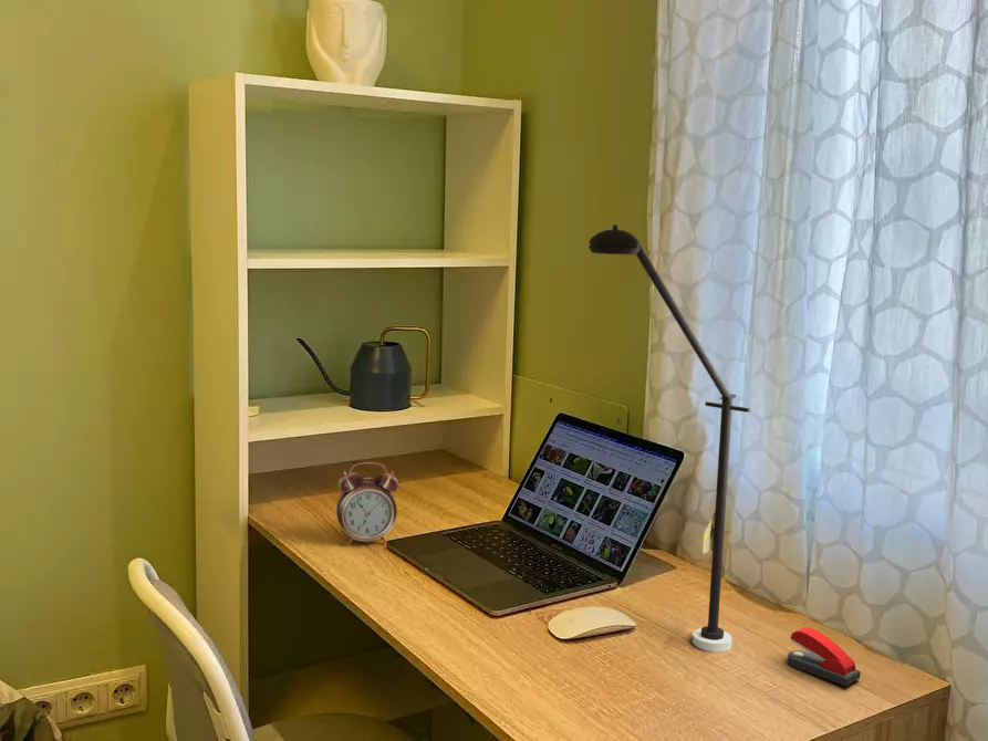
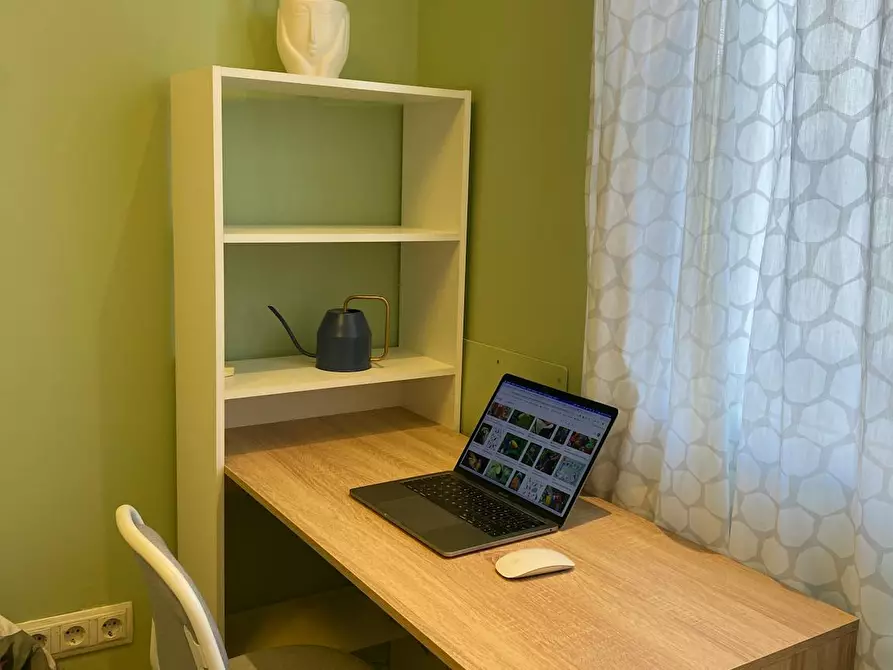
- desk lamp (718, 459)
- stapler (821, 653)
- alarm clock (366, 502)
